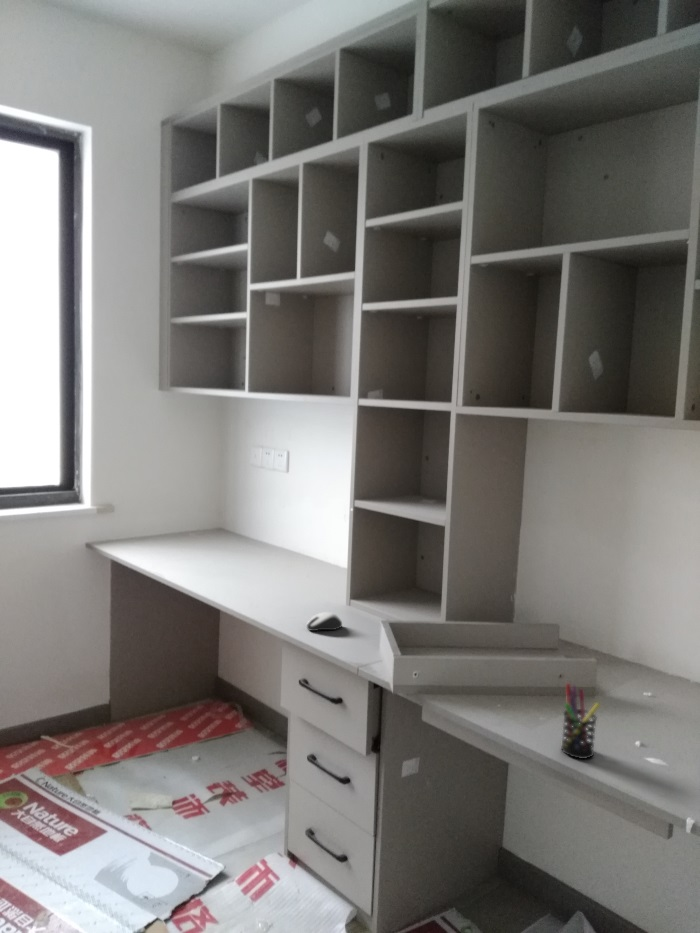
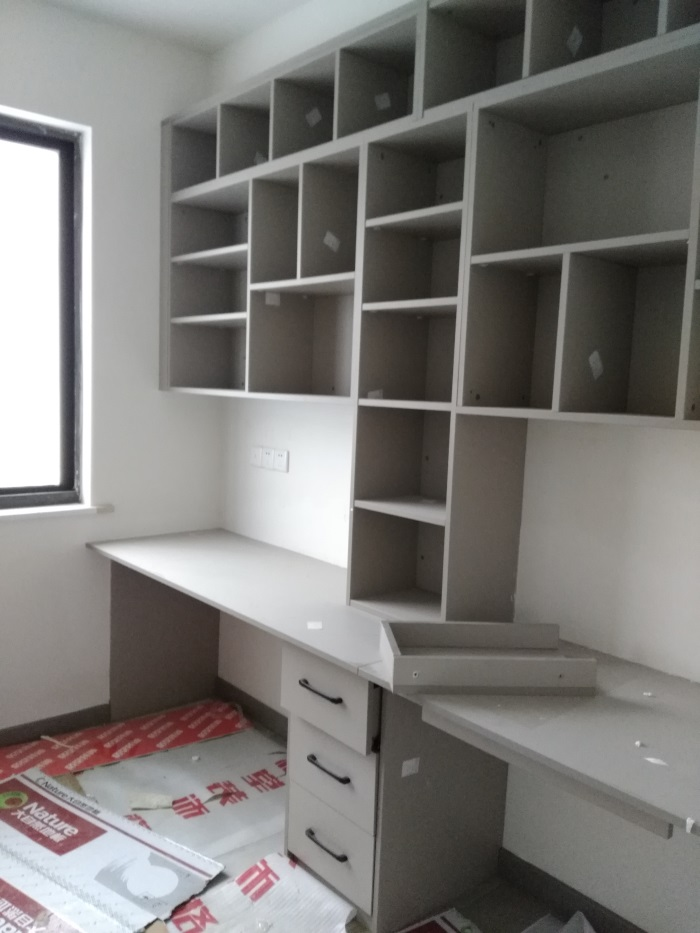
- pen holder (575, 720)
- computer mouse (324, 620)
